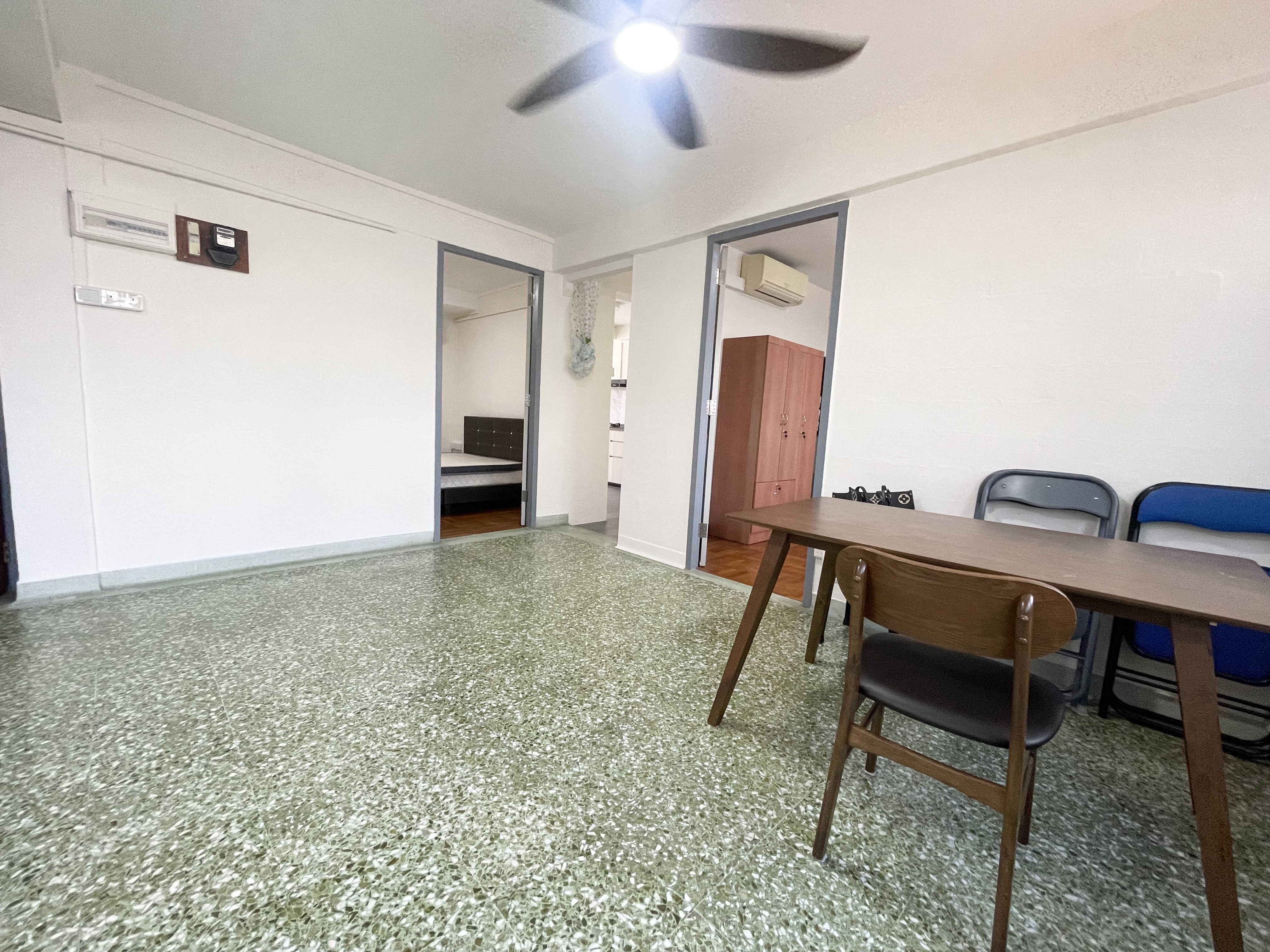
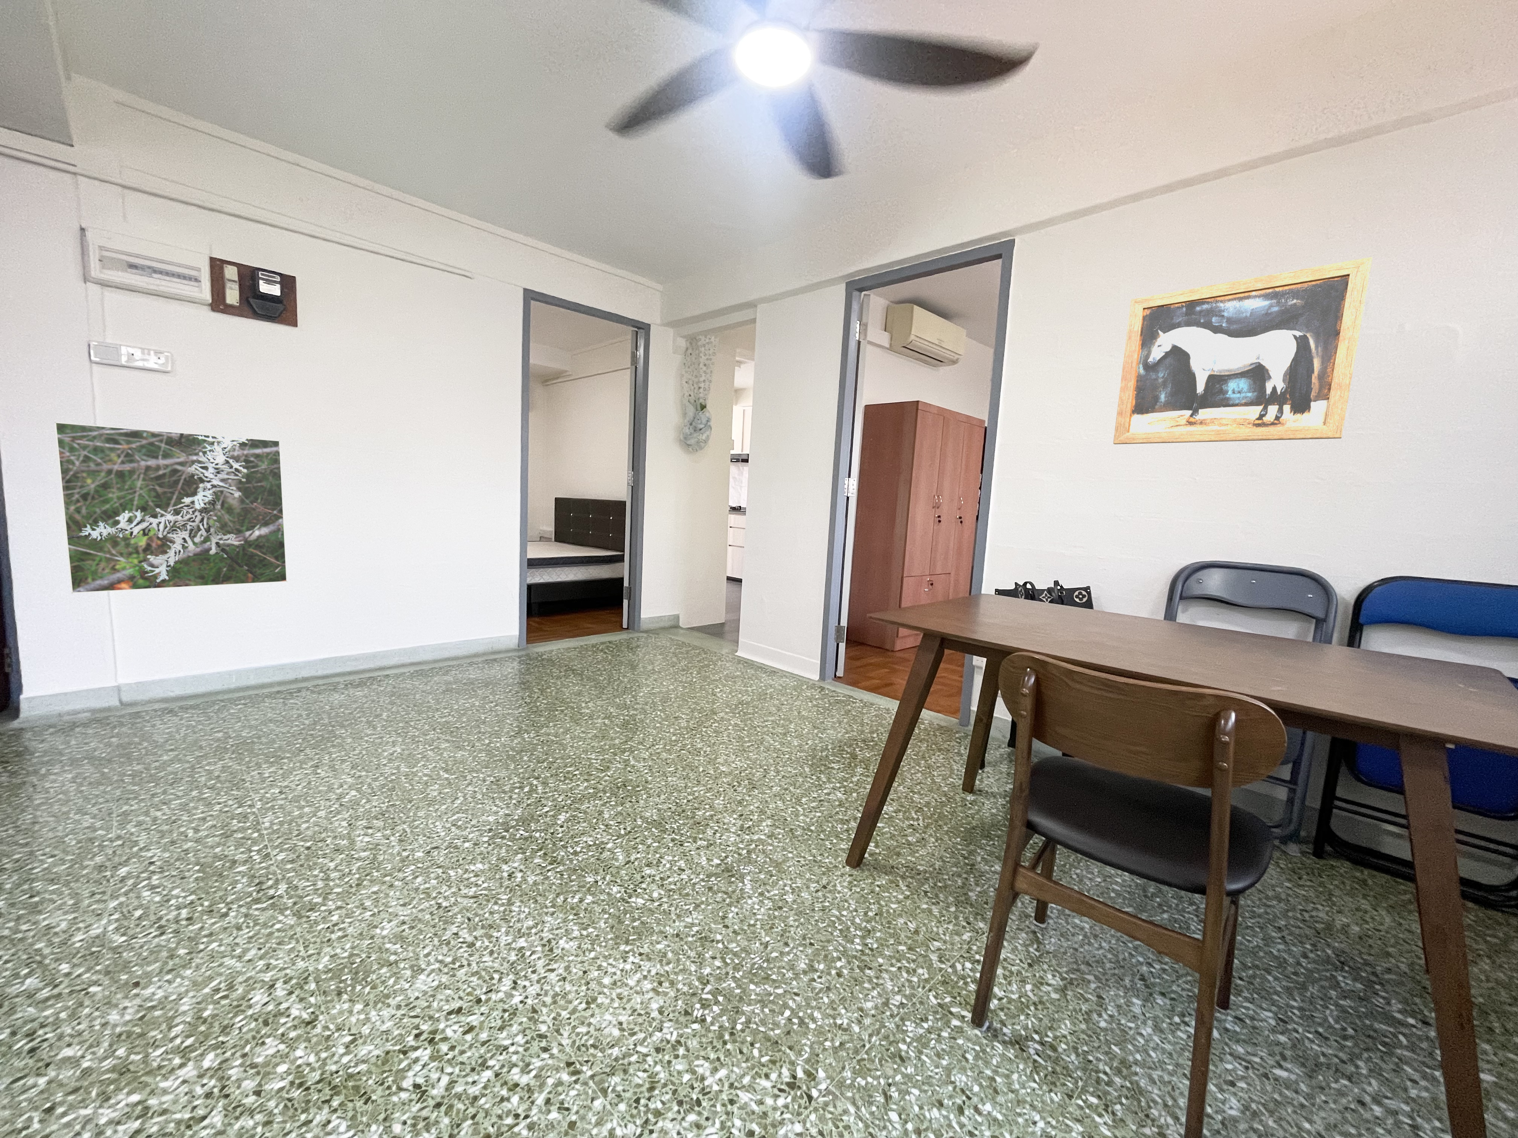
+ wall art (1226, 362)
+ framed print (184, 510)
